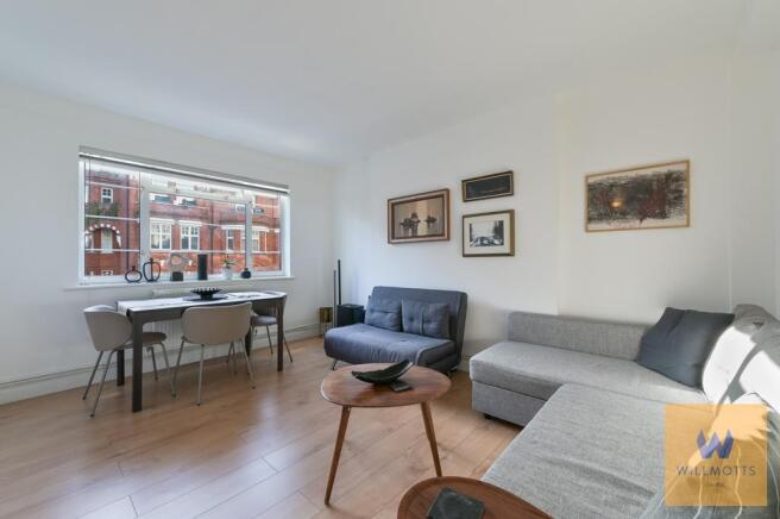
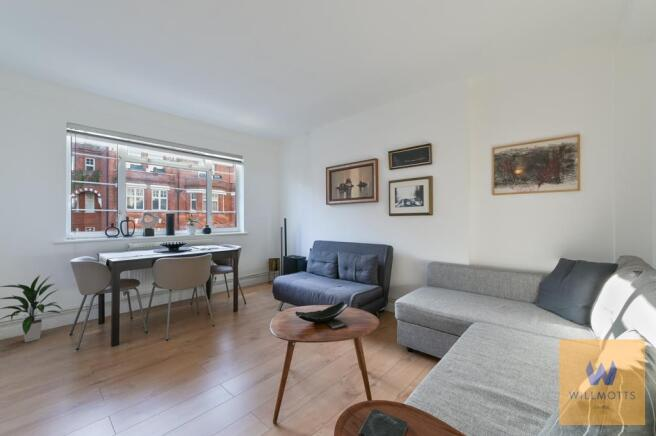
+ indoor plant (30, 308)
